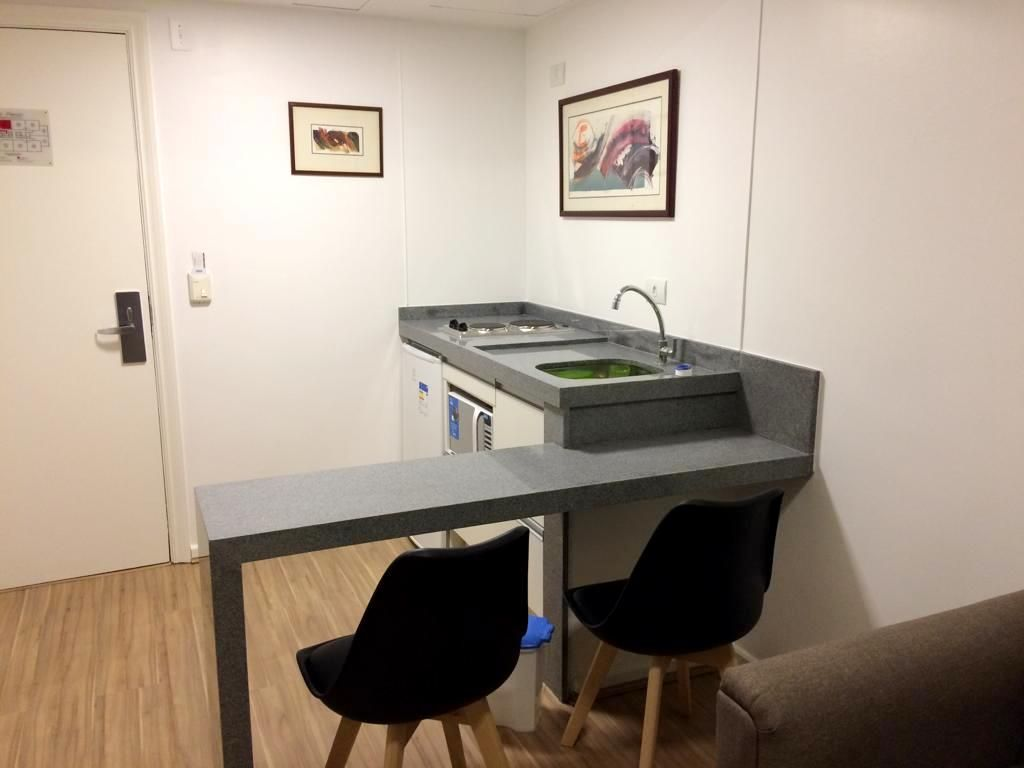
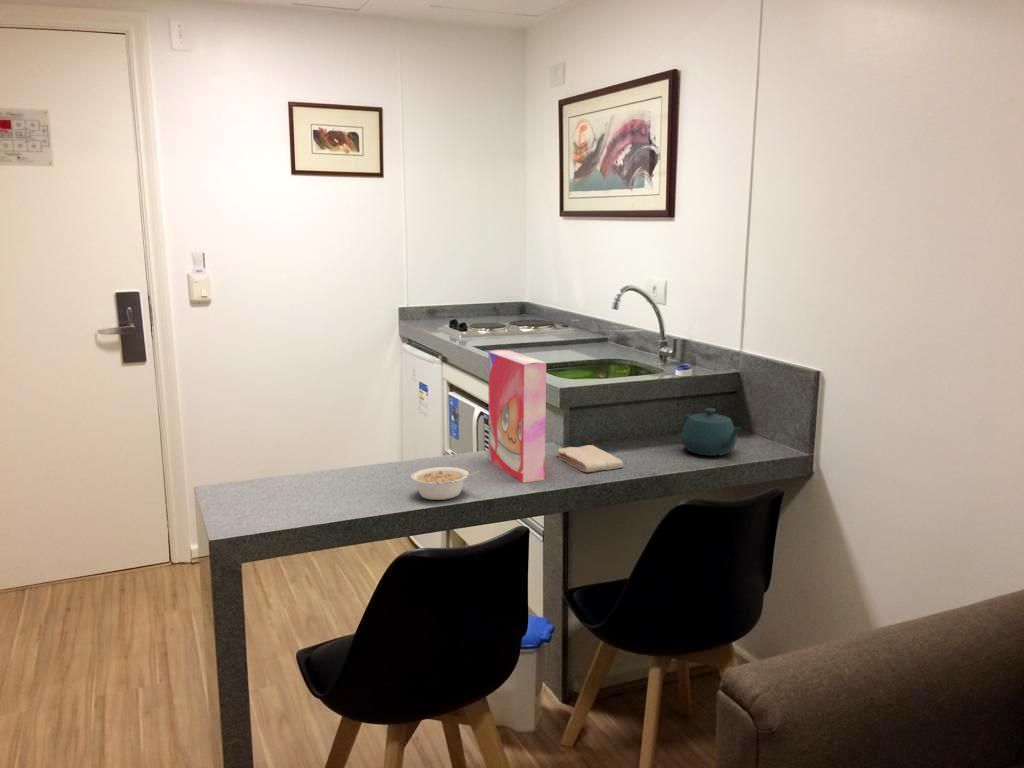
+ washcloth (588, 457)
+ teapot (710, 430)
+ legume (442, 482)
+ cereal box (515, 413)
